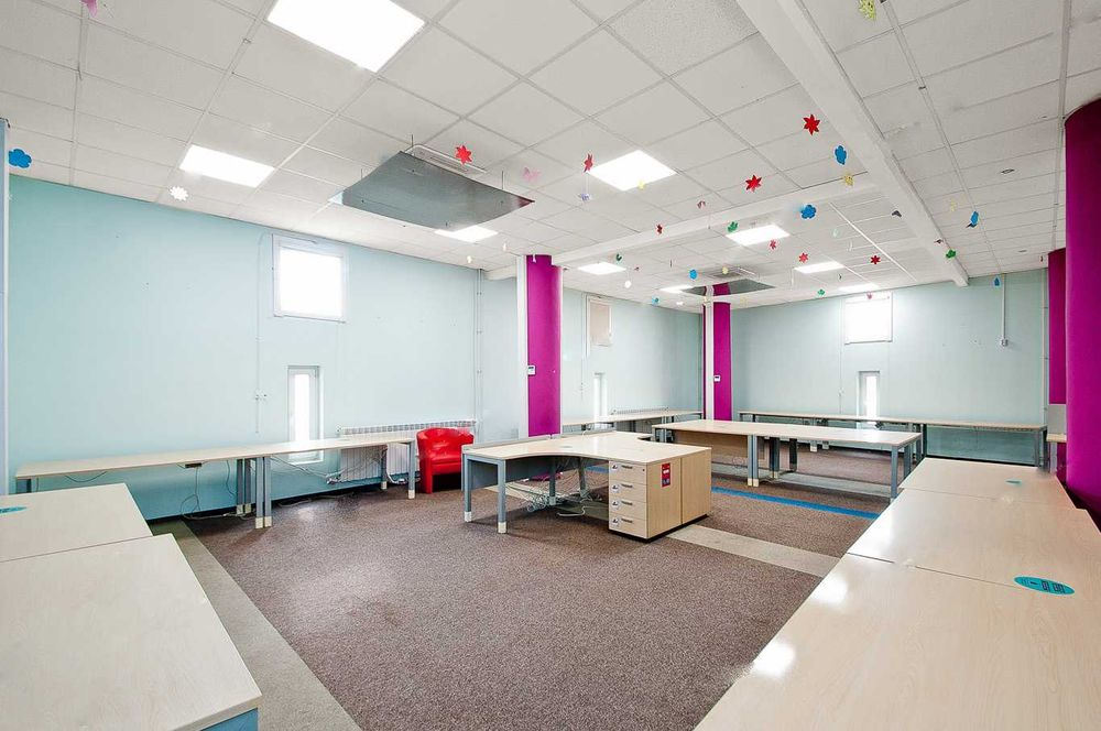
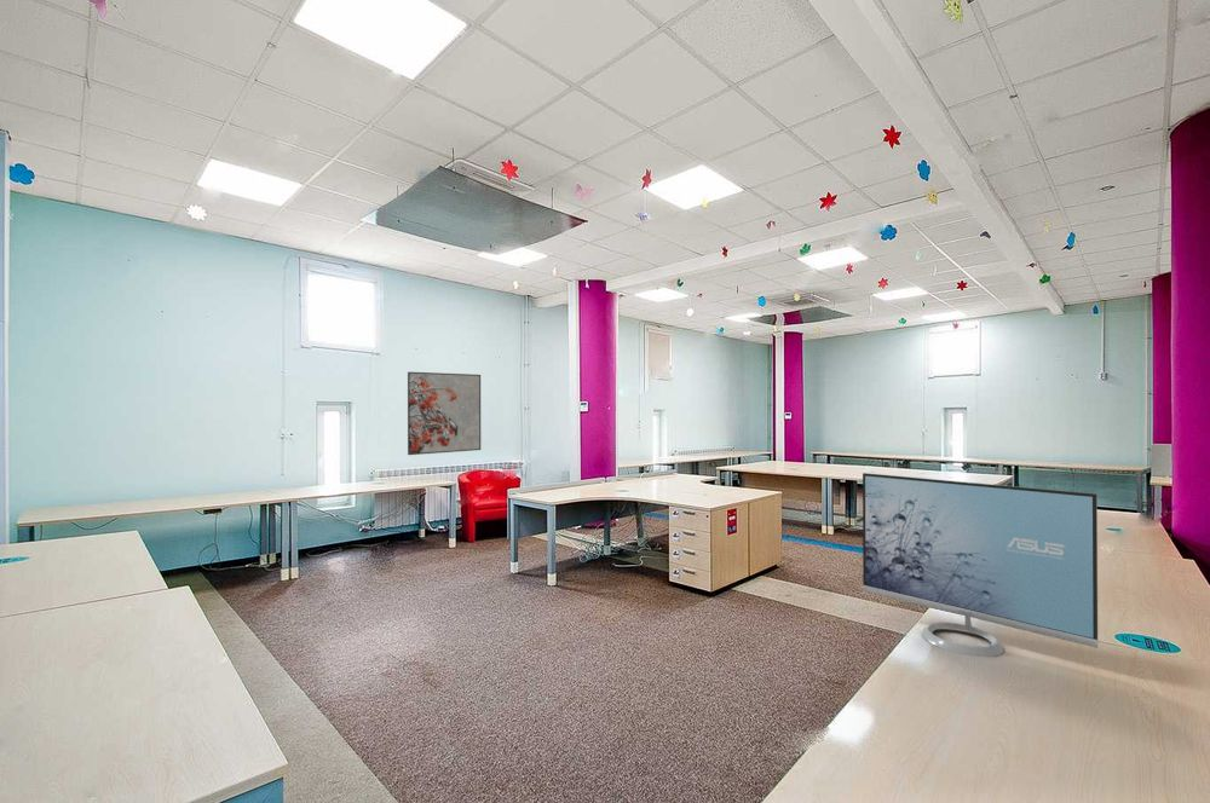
+ monitor (961, 561)
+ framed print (445, 412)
